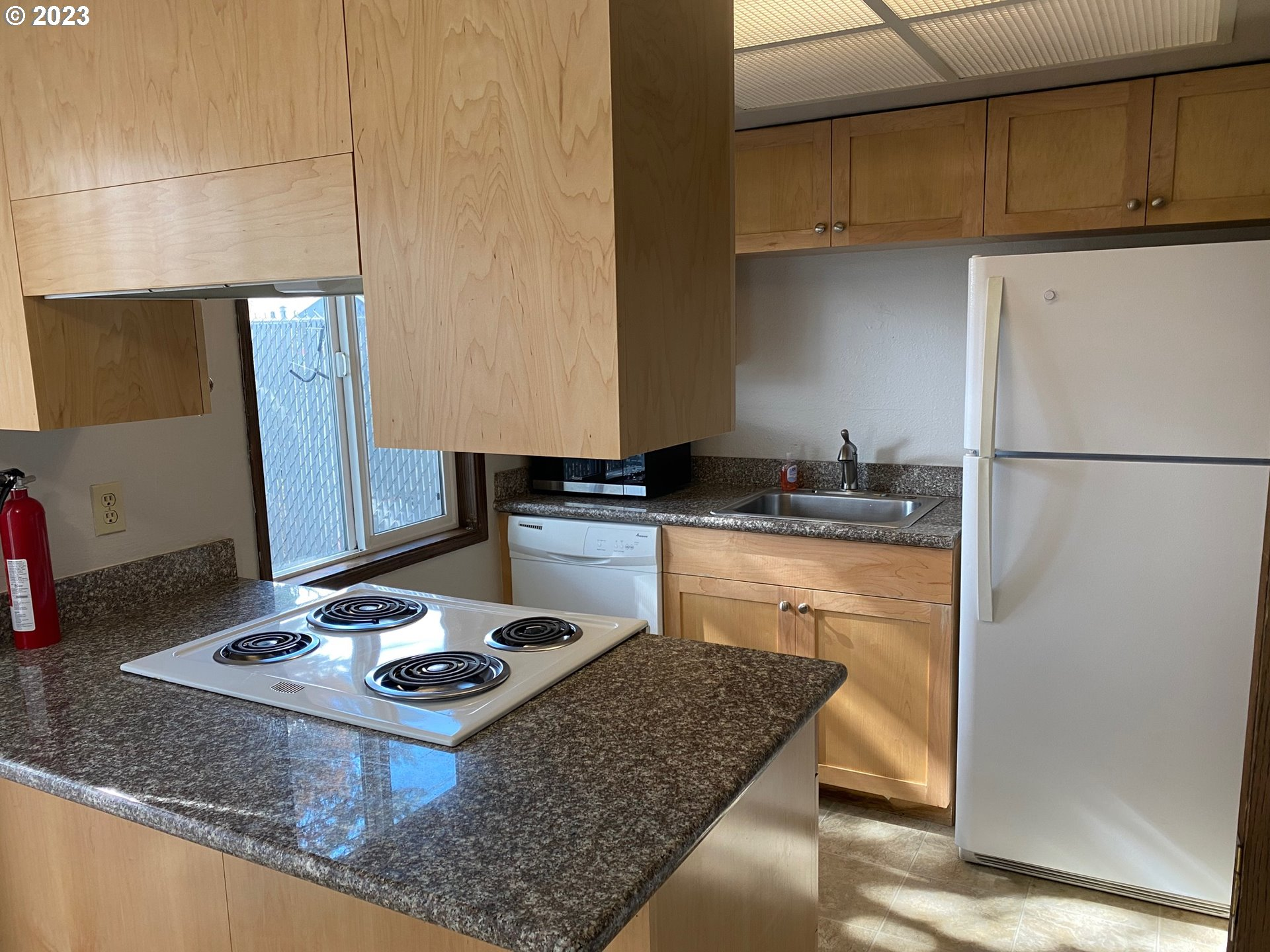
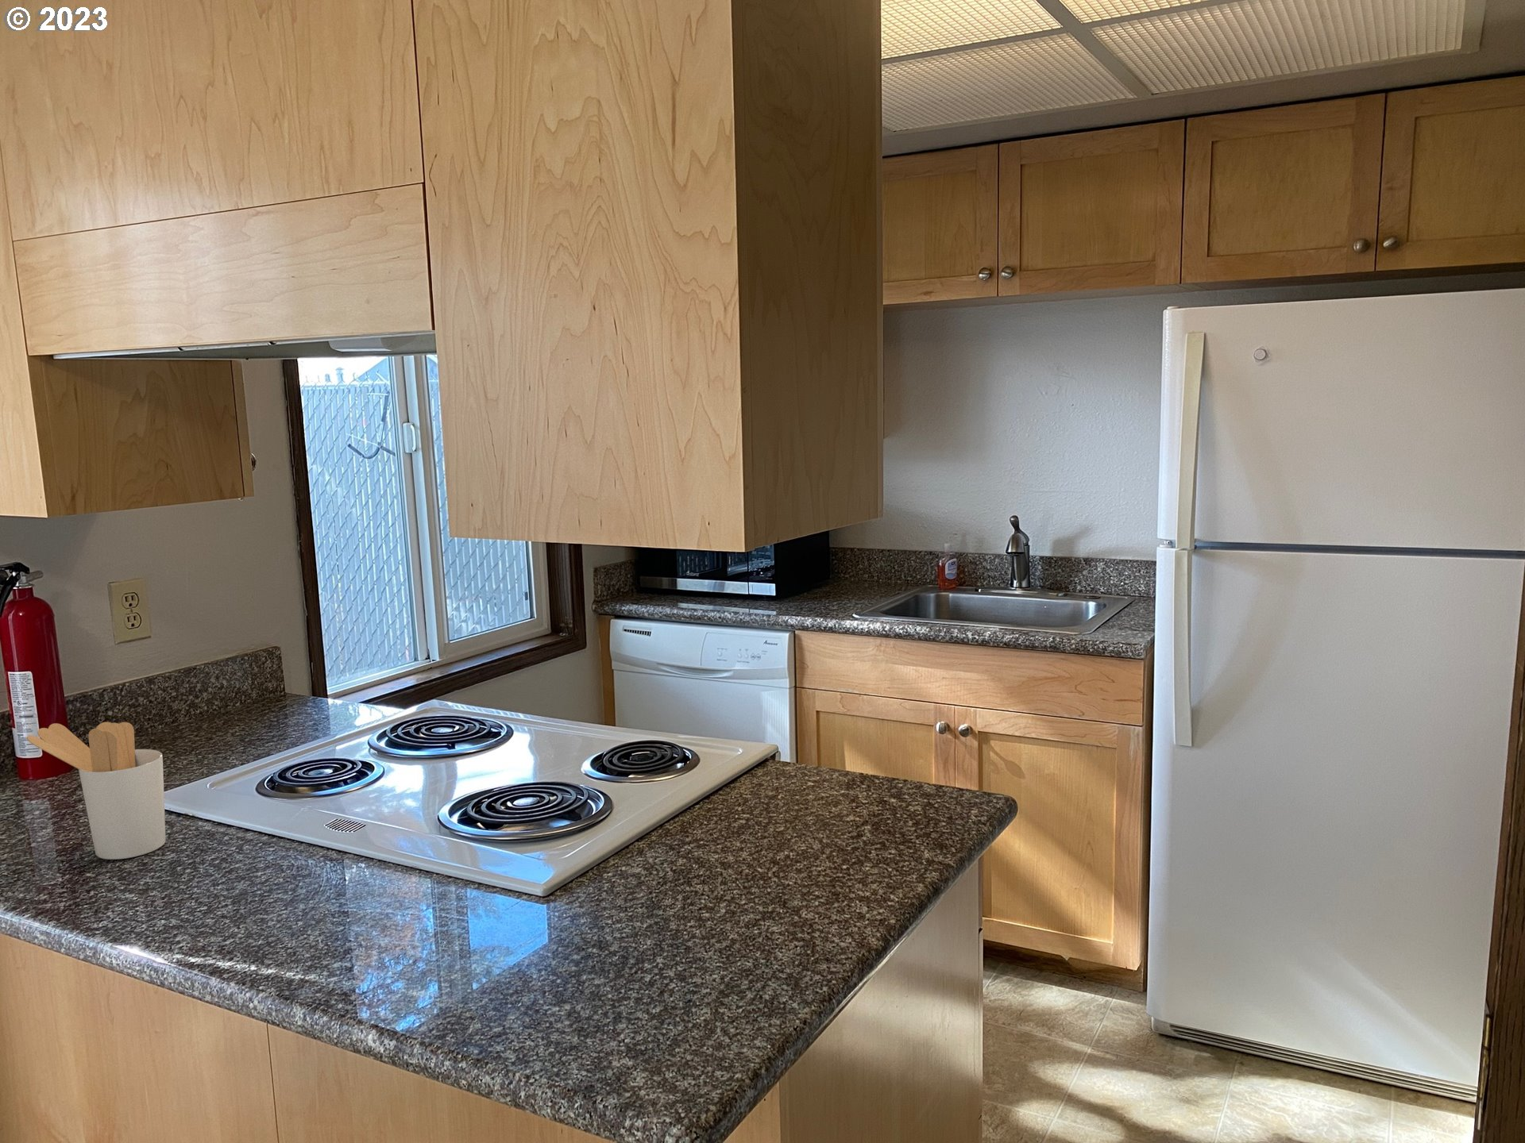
+ utensil holder (102, 785)
